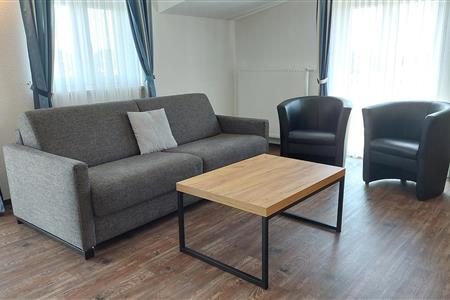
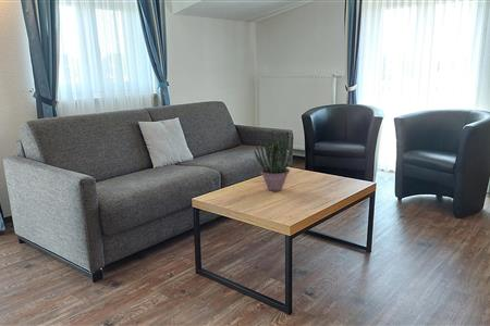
+ potted plant (274, 160)
